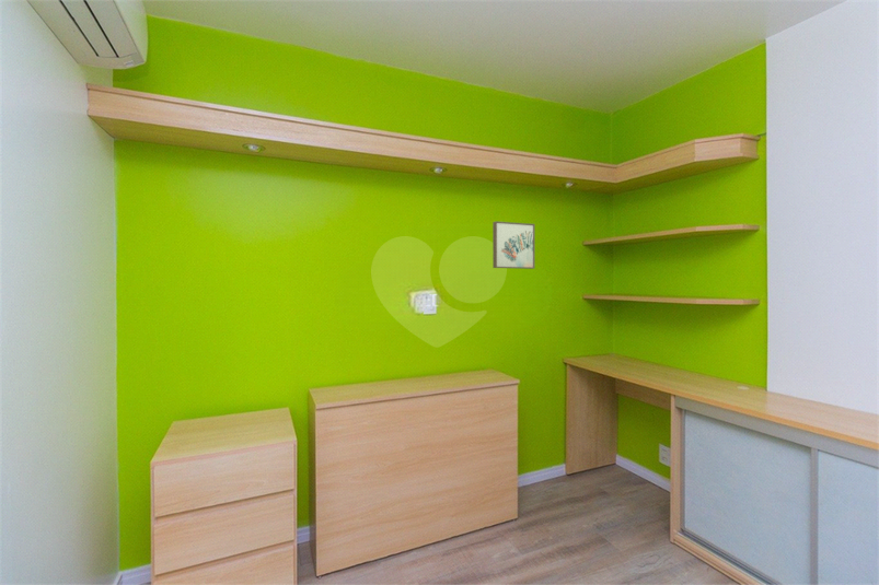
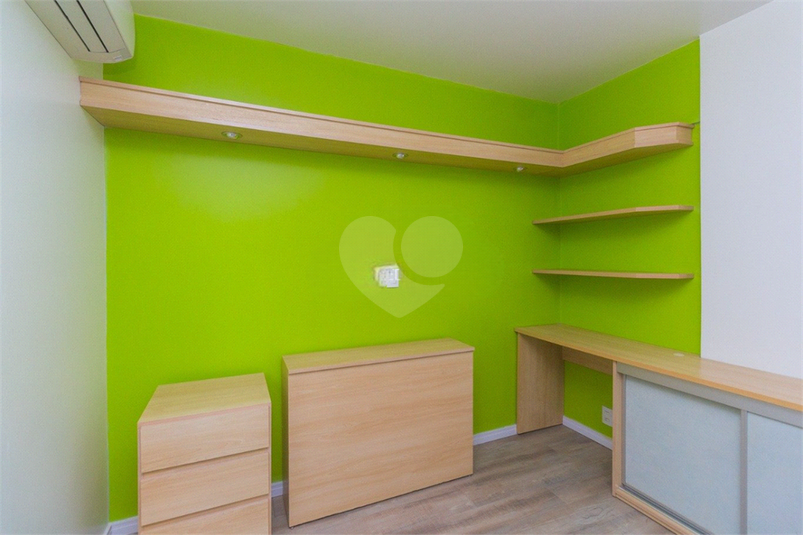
- wall art (513, 245)
